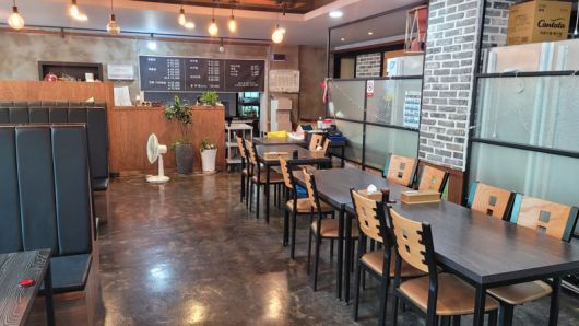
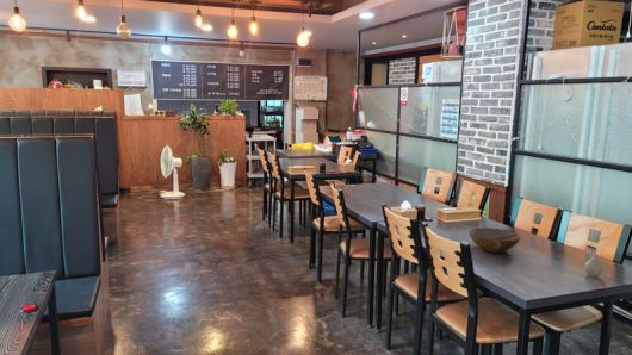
+ bowl (494, 241)
+ vase (594, 264)
